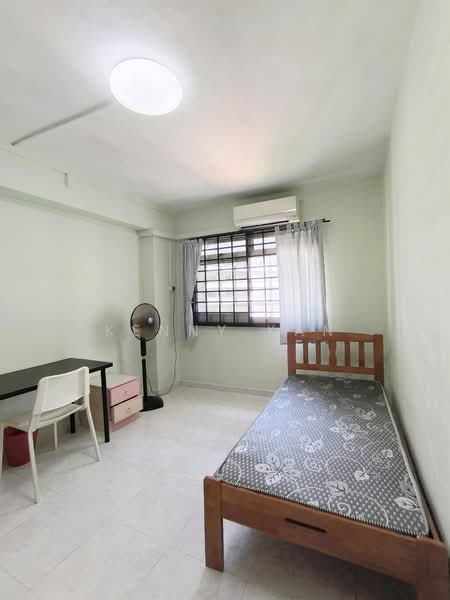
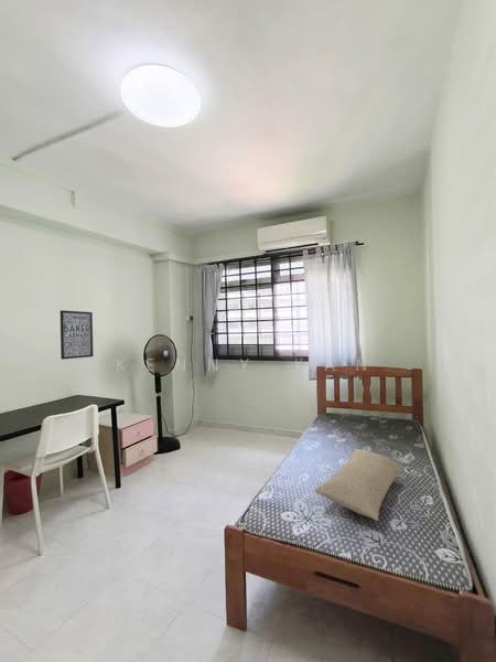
+ wall art (77, 334)
+ pillow (364, 478)
